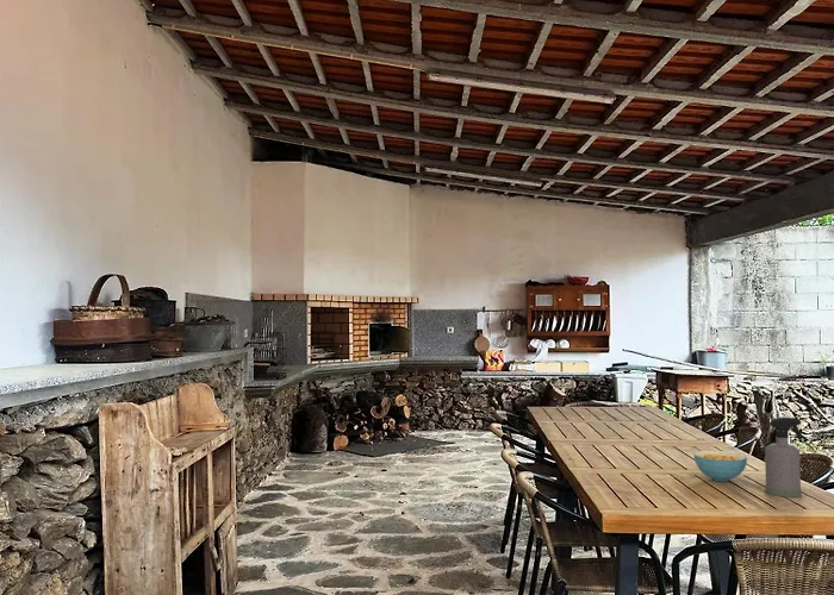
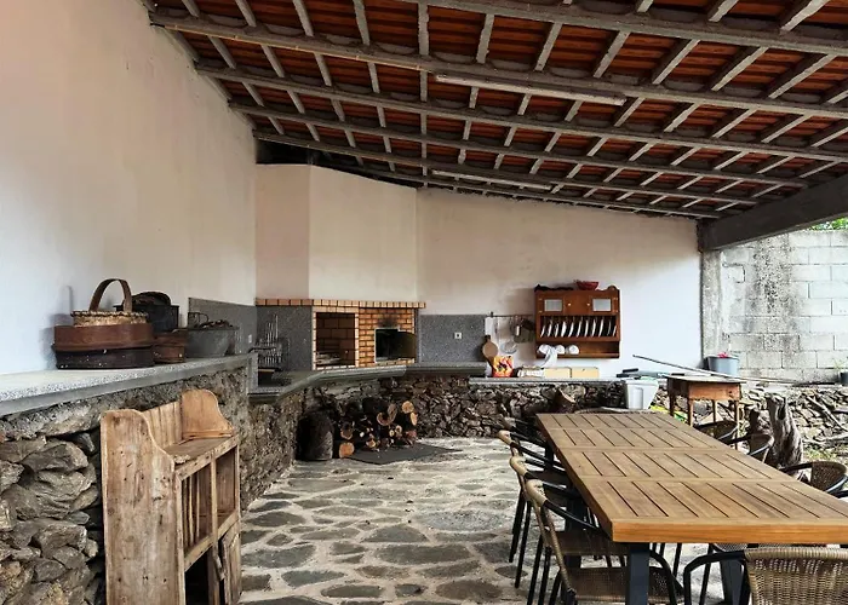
- cereal bowl (720, 466)
- spray bottle (784, 455)
